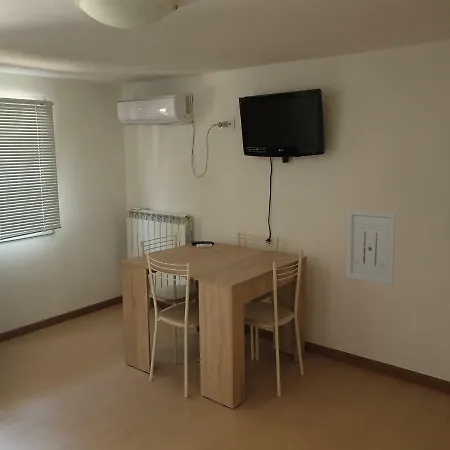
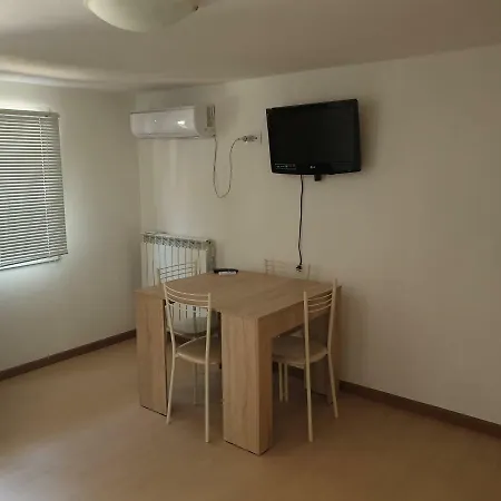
- wall art (370, 246)
